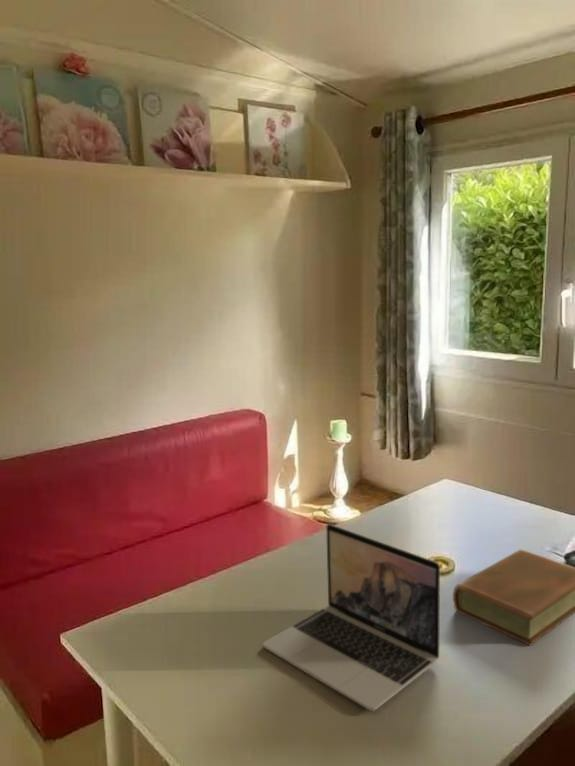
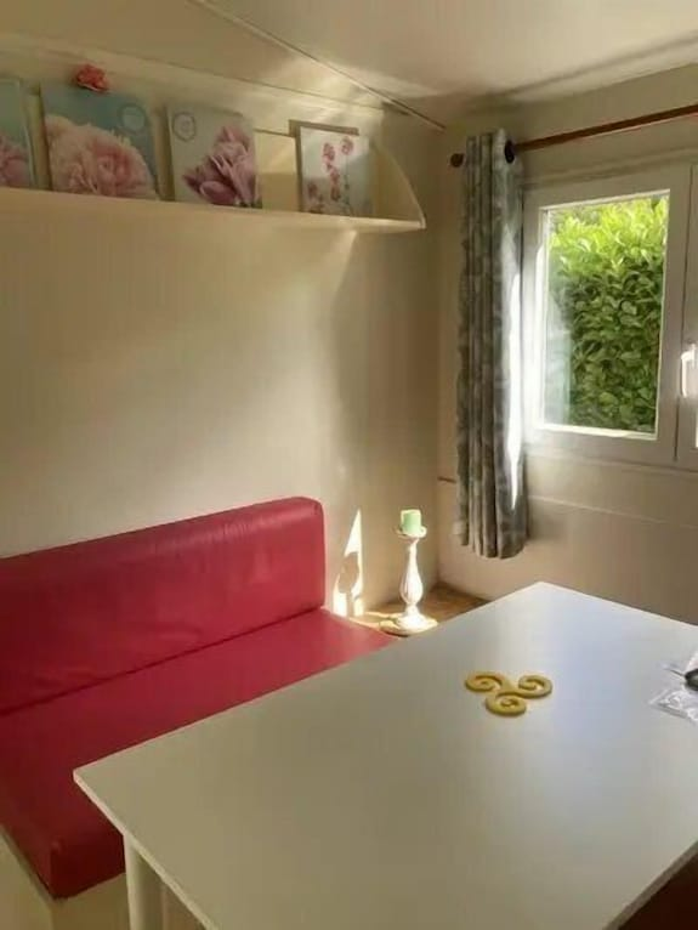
- book (522, 591)
- laptop (347, 607)
